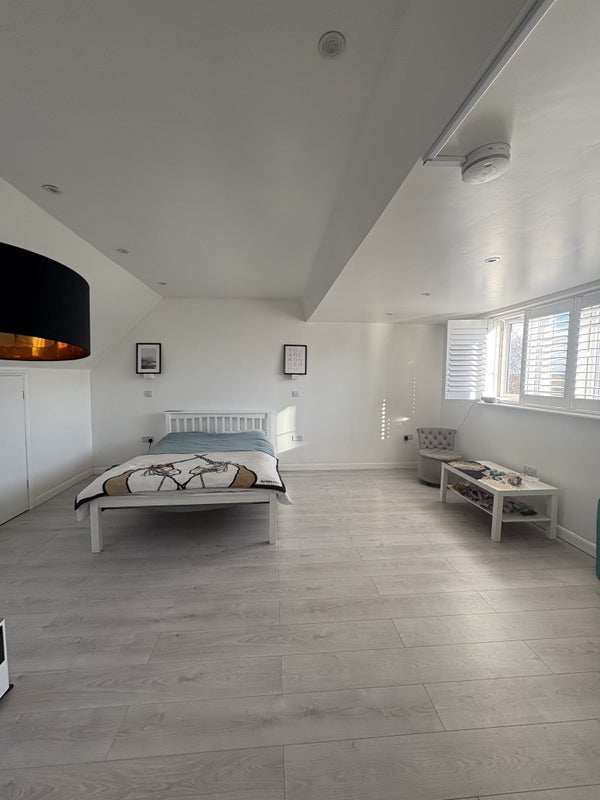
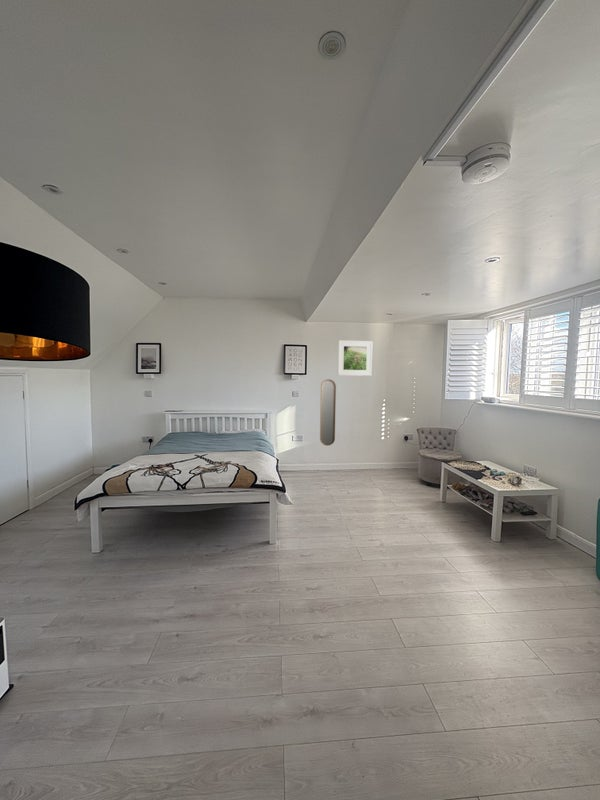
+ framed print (355, 358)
+ home mirror (327, 412)
